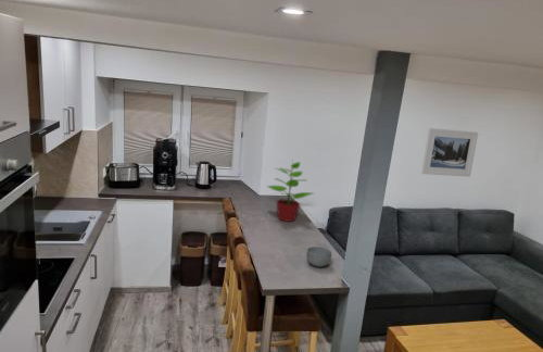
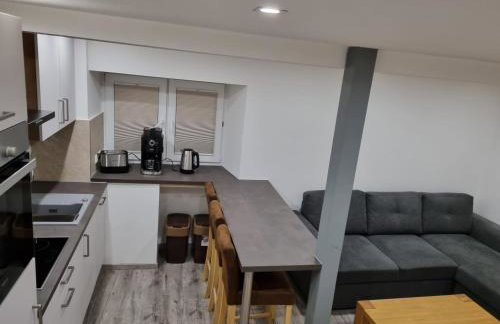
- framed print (450, 152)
- potted plant (289, 189)
- bowl (318, 257)
